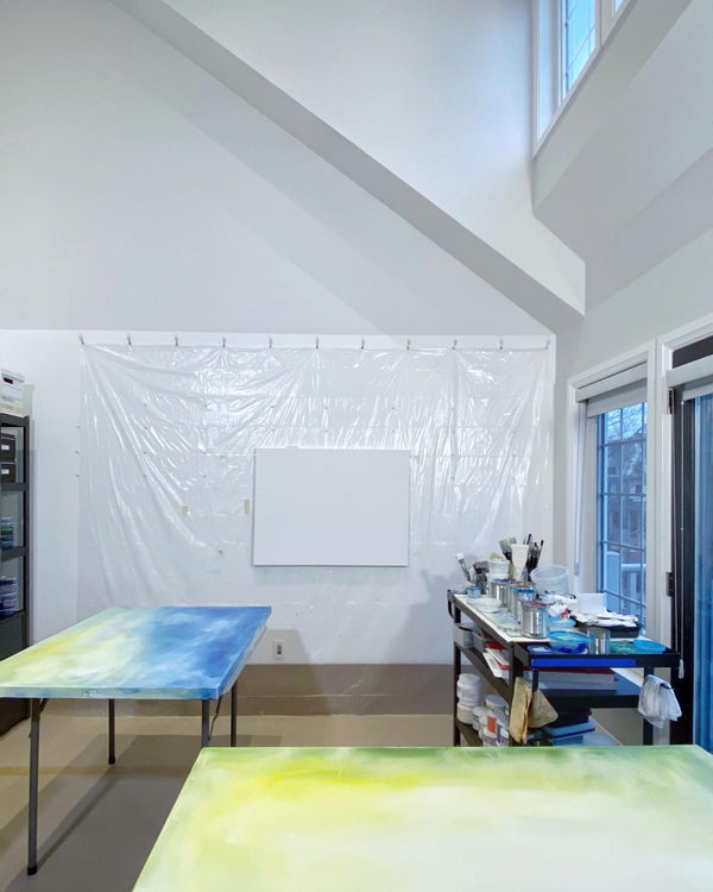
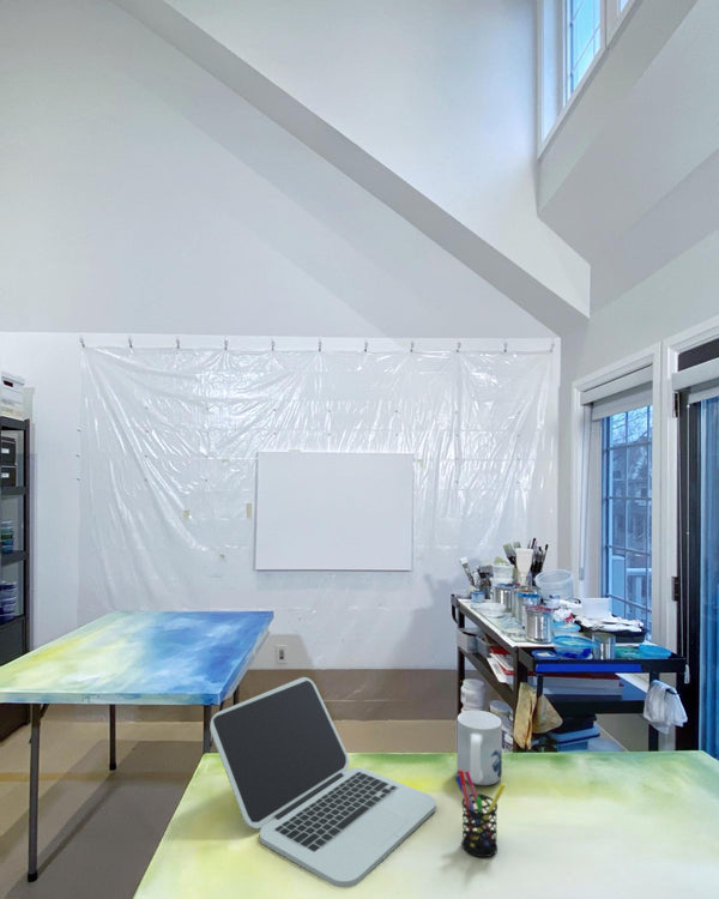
+ pen holder (477, 810)
+ laptop (324, 761)
+ mug (481, 749)
